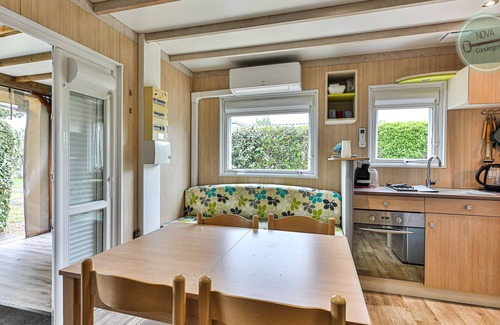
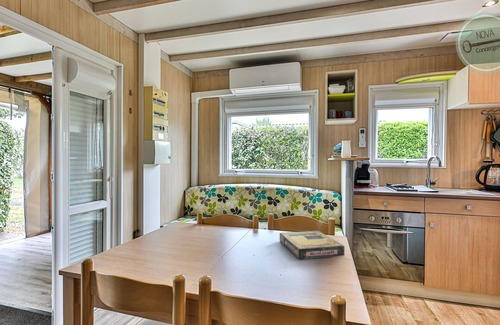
+ video game box (309, 243)
